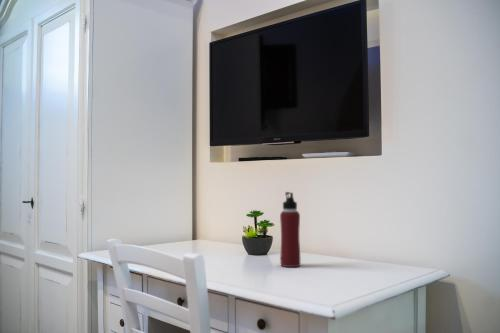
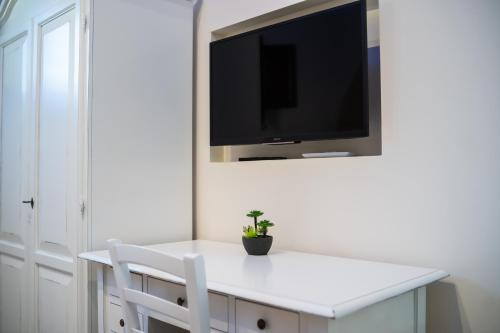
- water bottle (290, 228)
